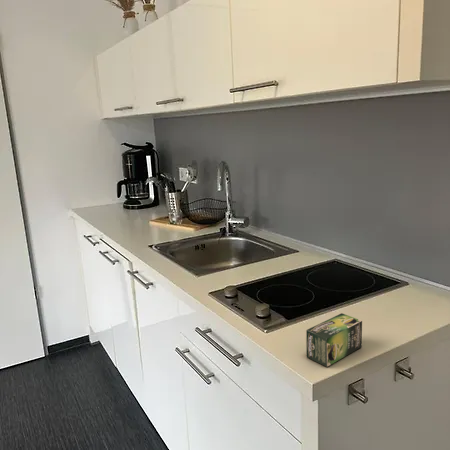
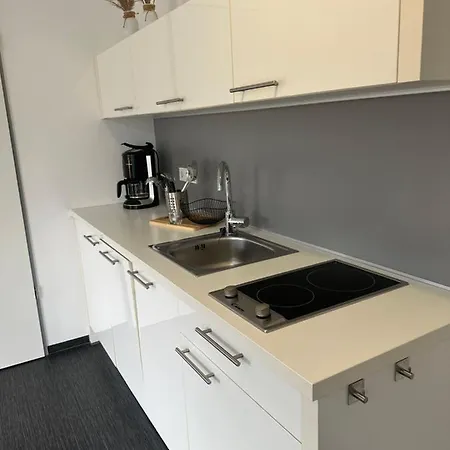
- tea box (334, 338)
